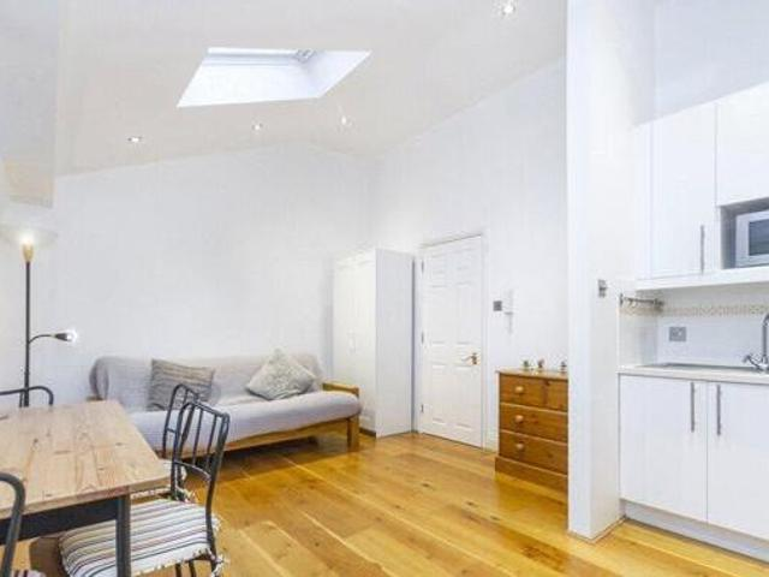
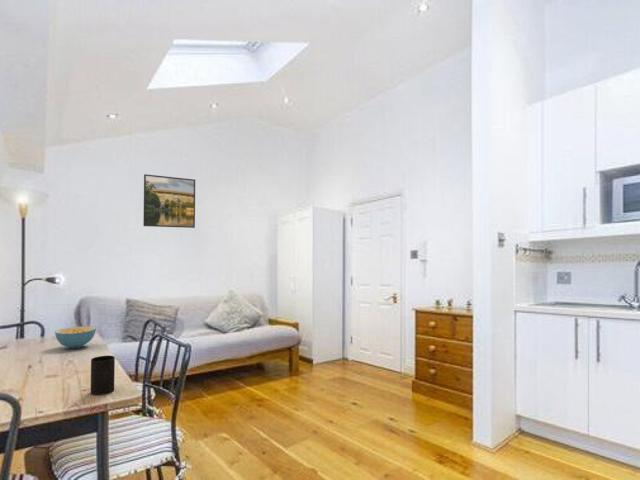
+ cereal bowl (75, 338)
+ cup (102, 374)
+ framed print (170, 202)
